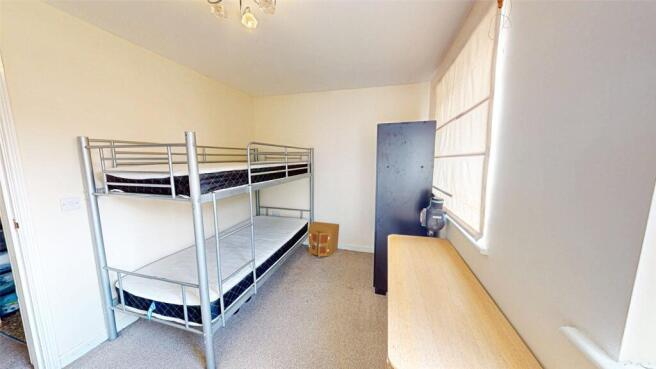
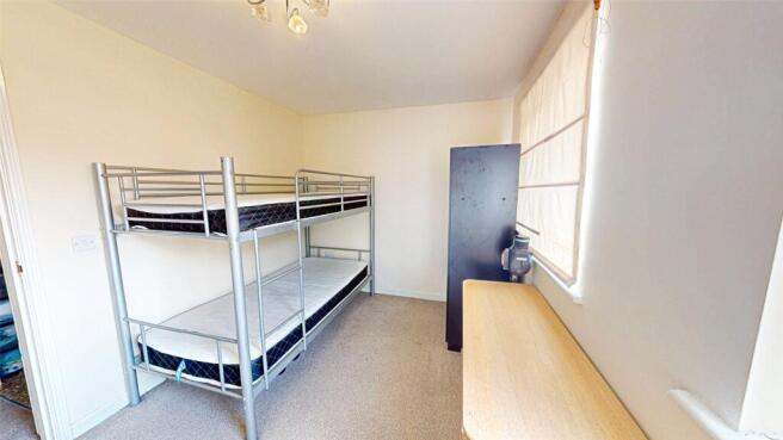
- nightstand (322, 239)
